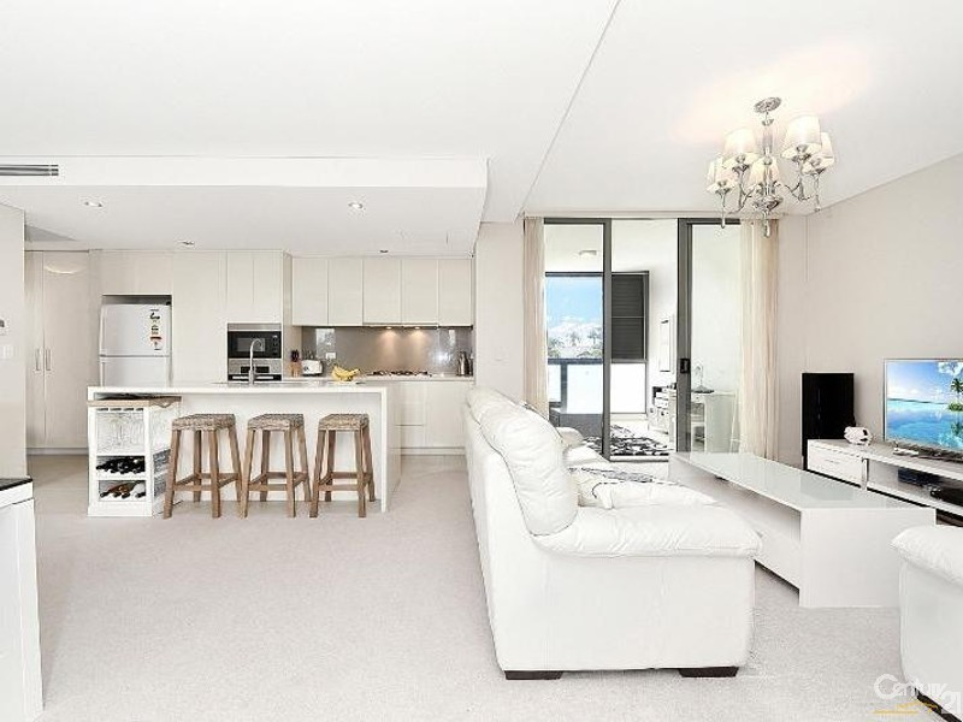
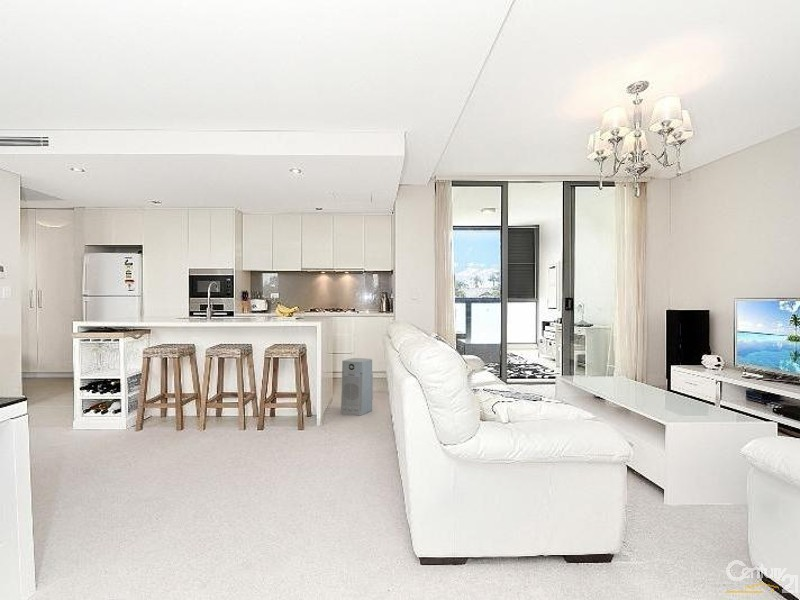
+ air purifier (357, 385)
